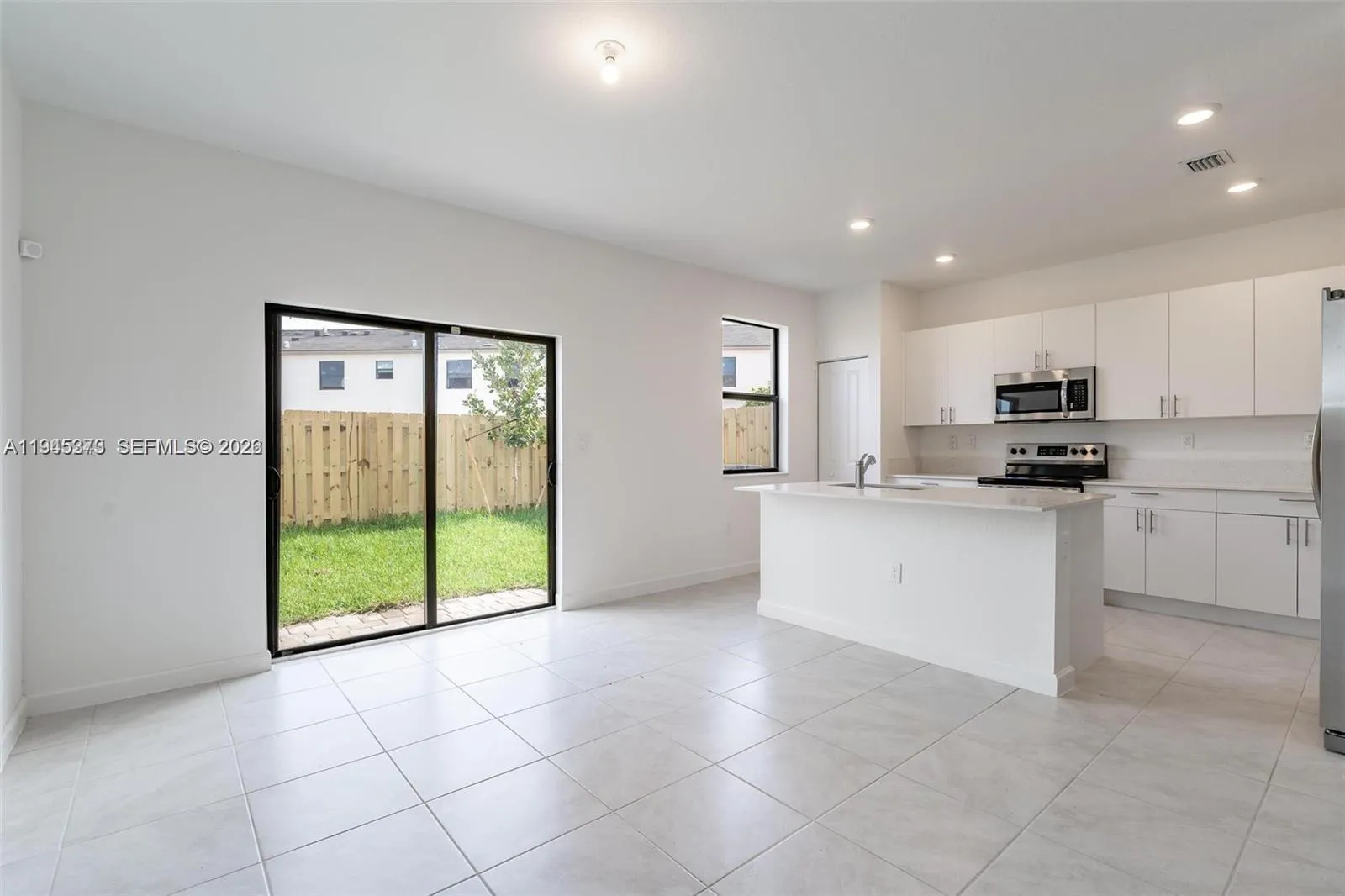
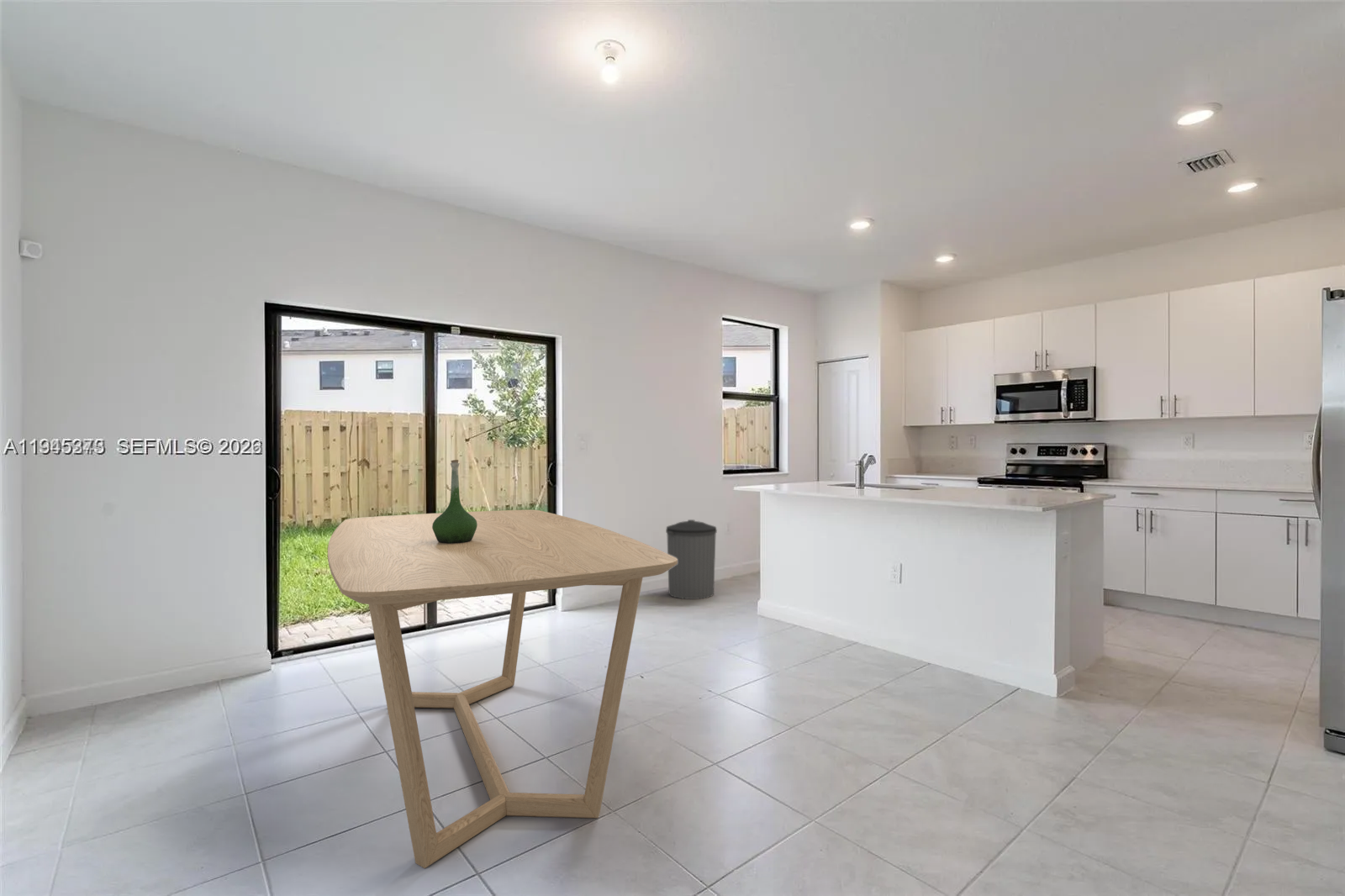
+ trash can (691, 556)
+ vase (455, 499)
+ dining table (505, 647)
